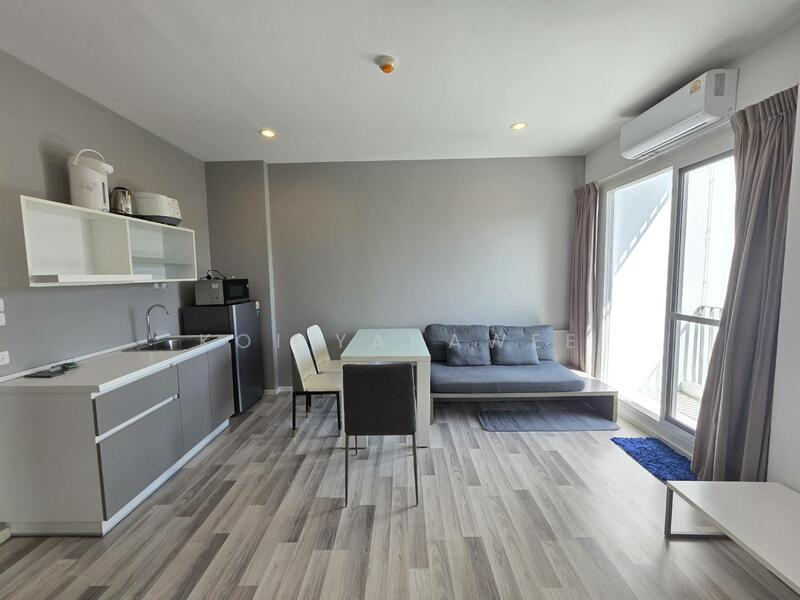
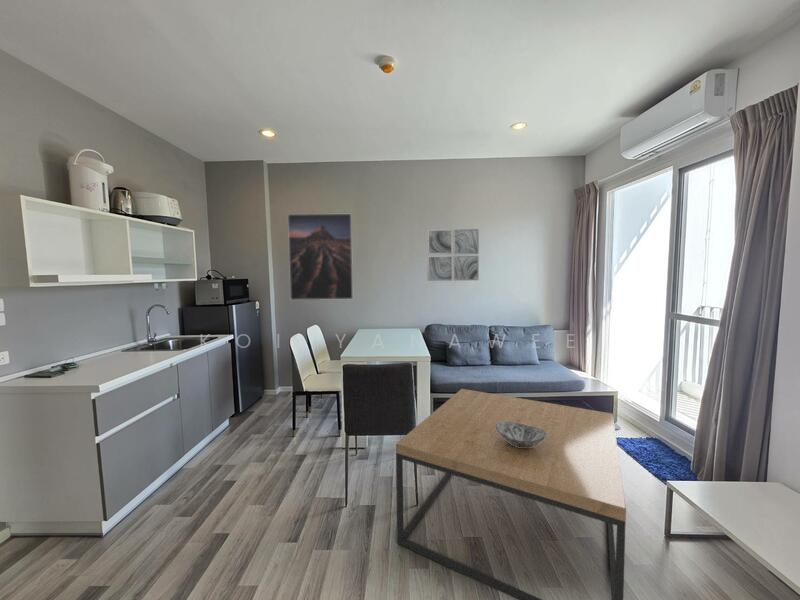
+ coffee table (513, 473)
+ decorative bowl (520, 436)
+ wall art (453, 254)
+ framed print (320, 257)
